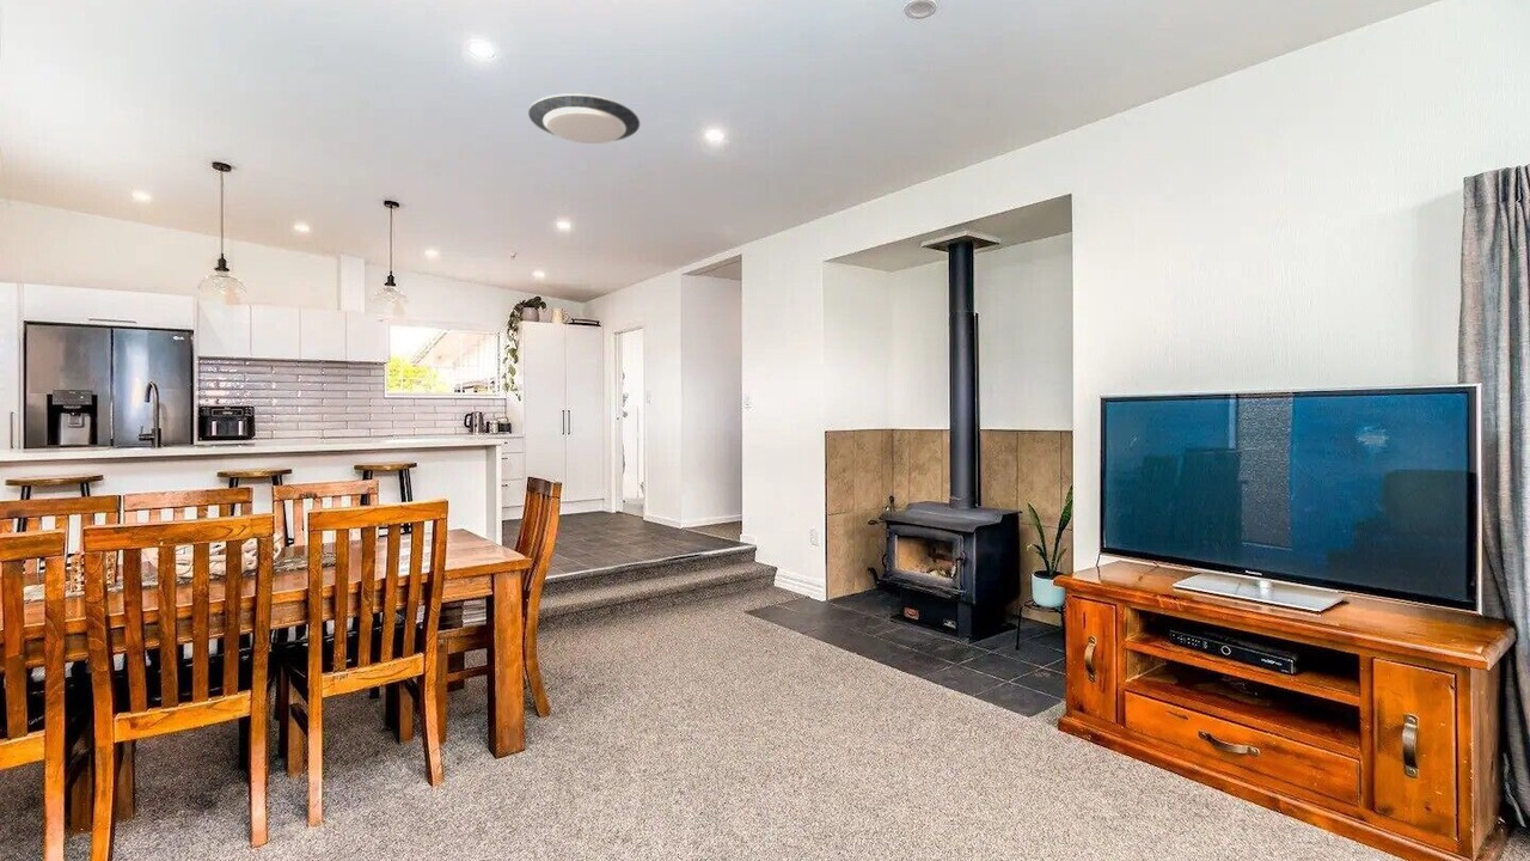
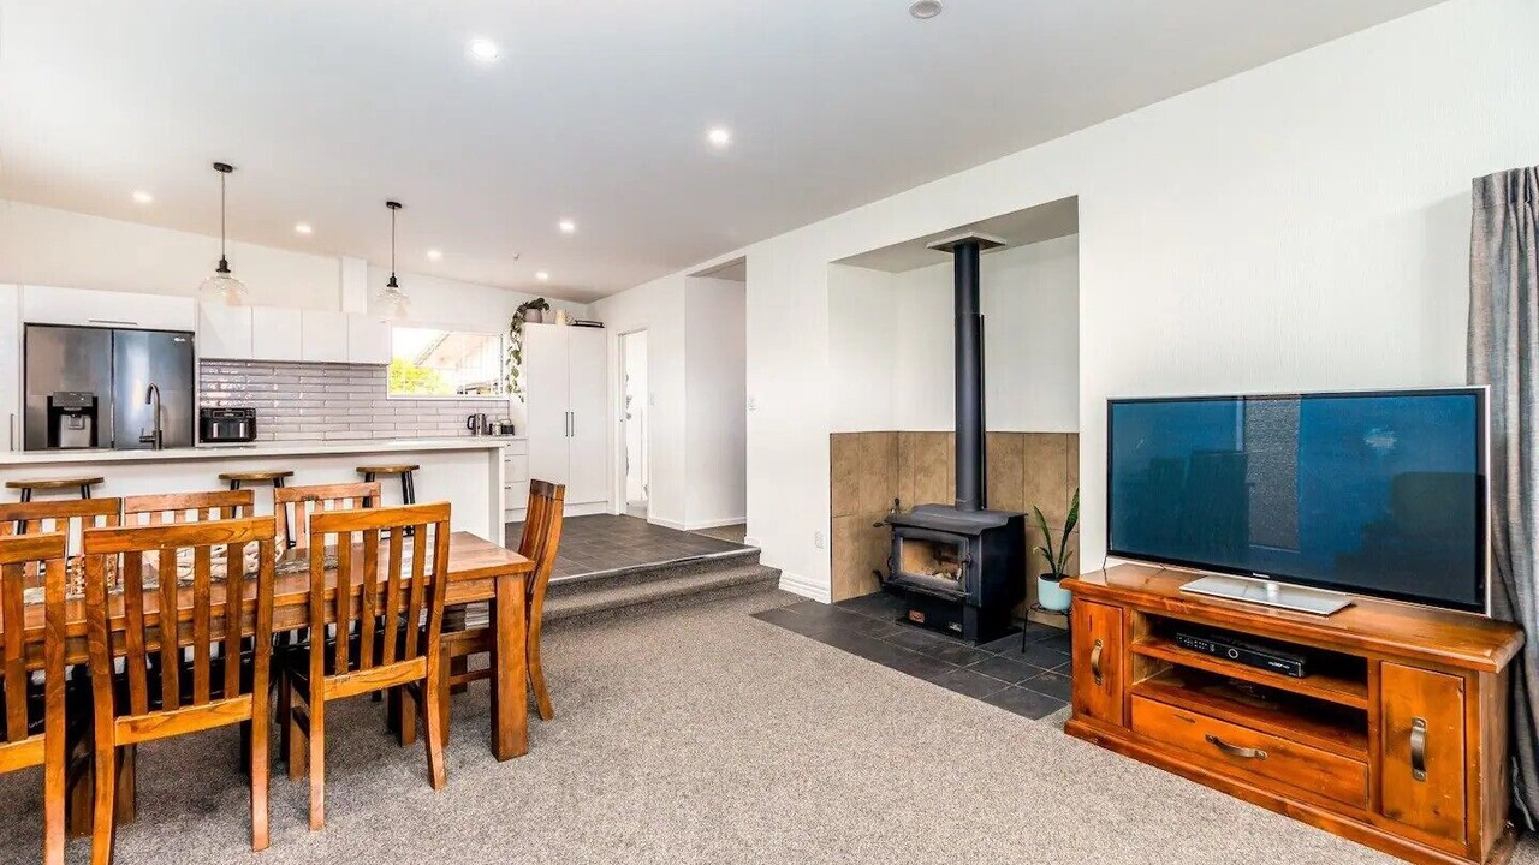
- ceiling light (585, 123)
